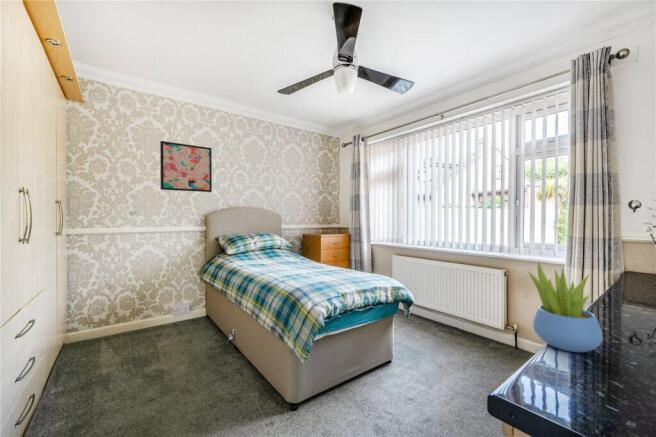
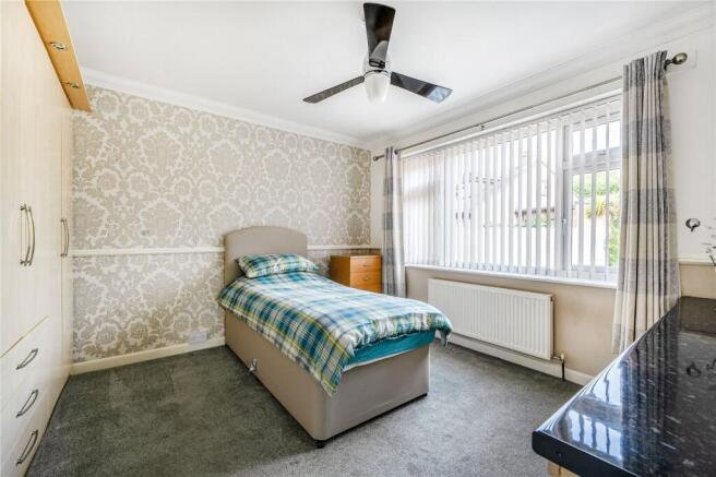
- succulent plant (563, 304)
- wall art (187, 167)
